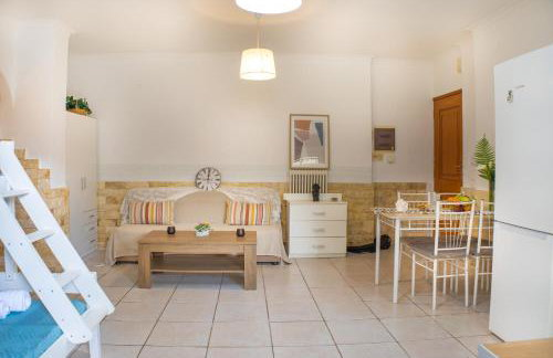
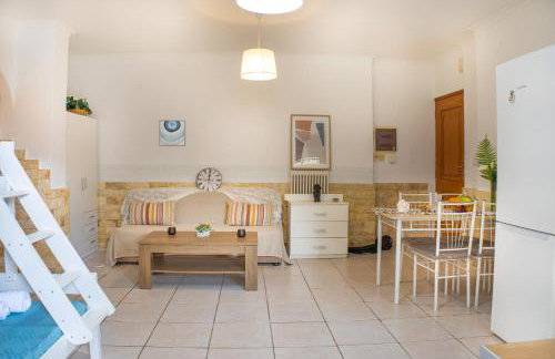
+ wall art (172, 133)
